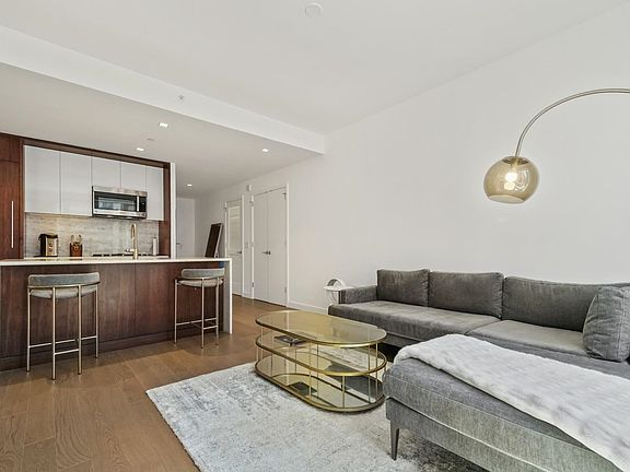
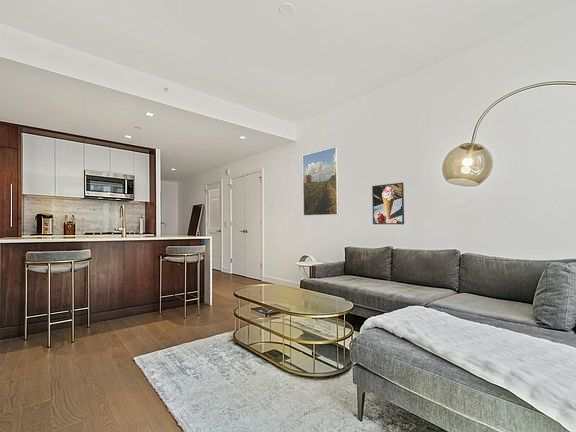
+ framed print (387, 204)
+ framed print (319, 183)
